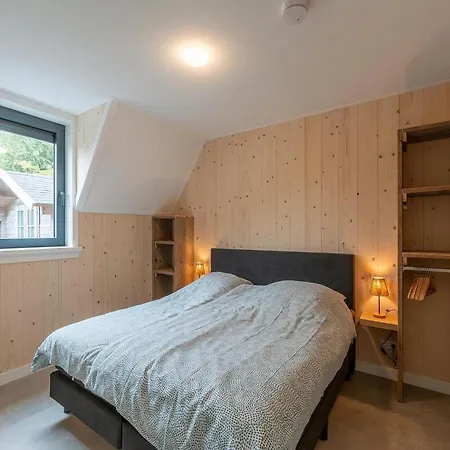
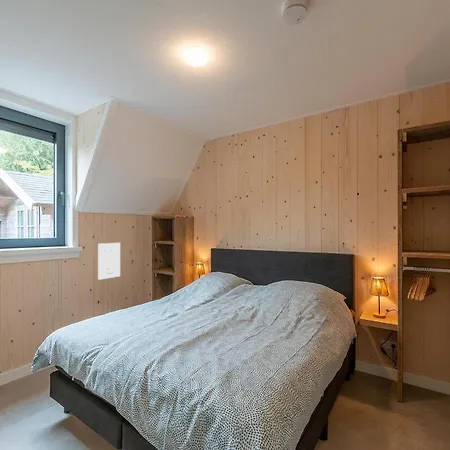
+ wall art (109, 260)
